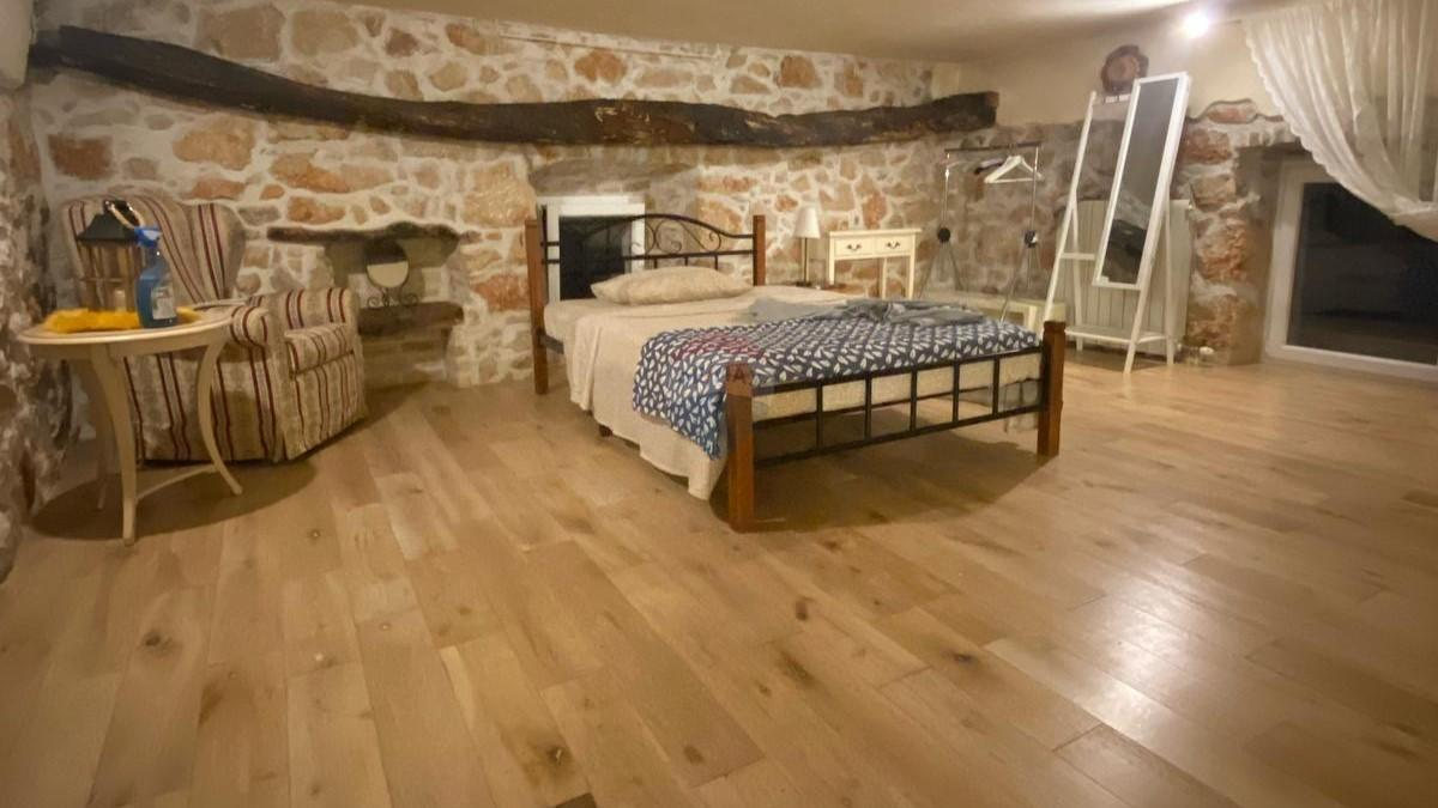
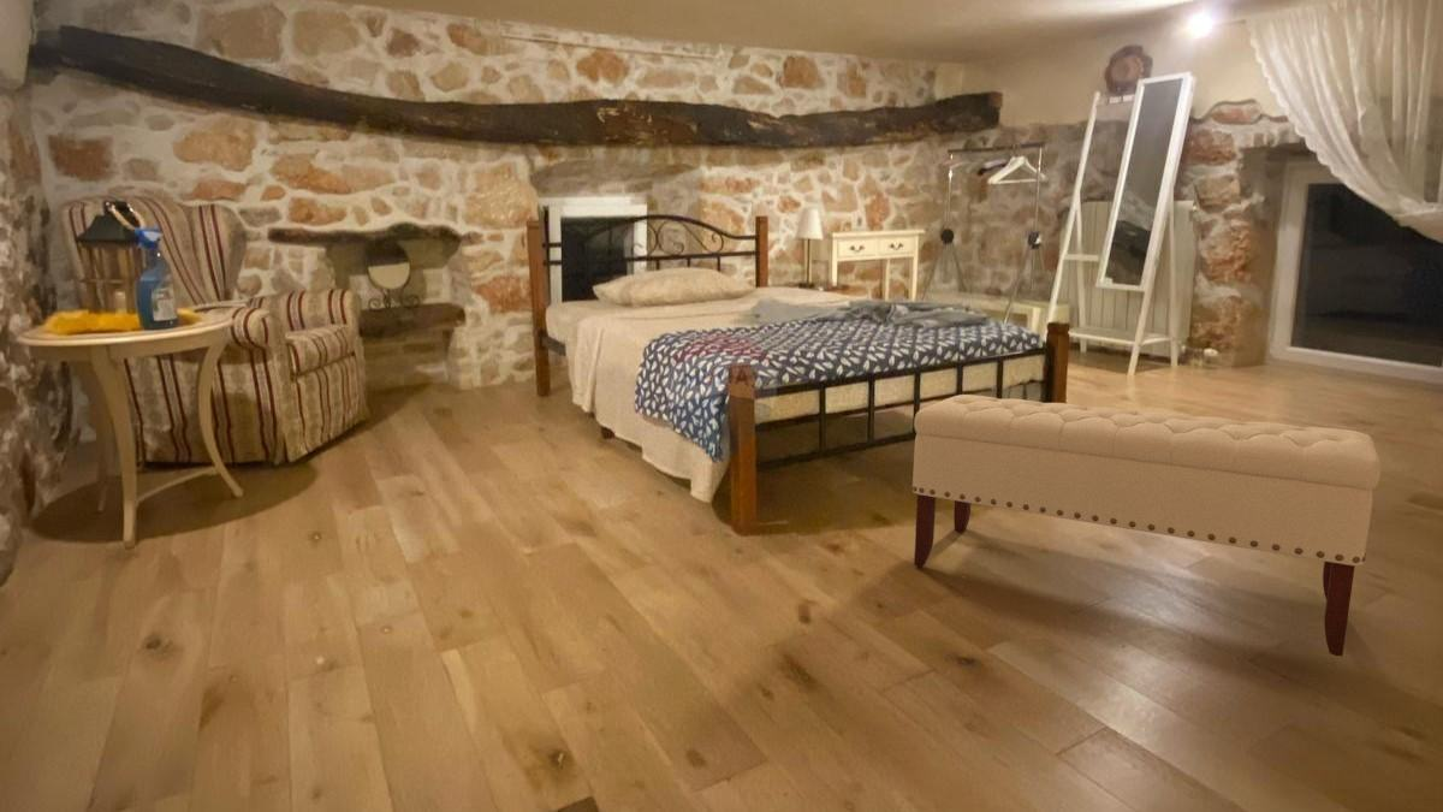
+ bench (1121, 502)
